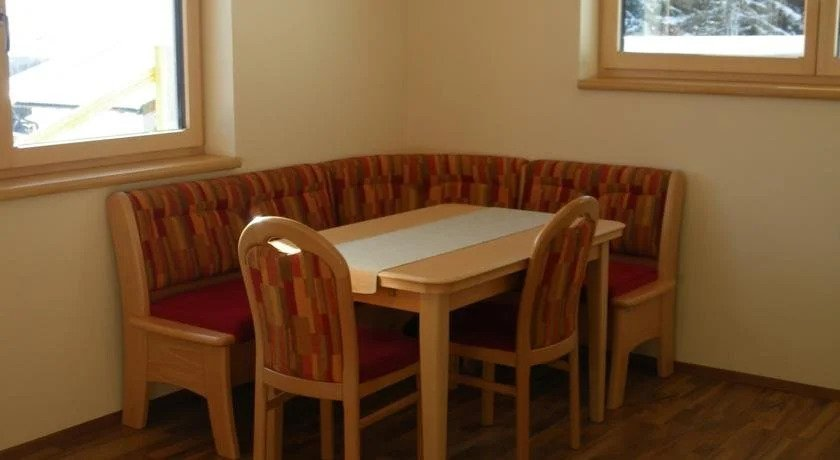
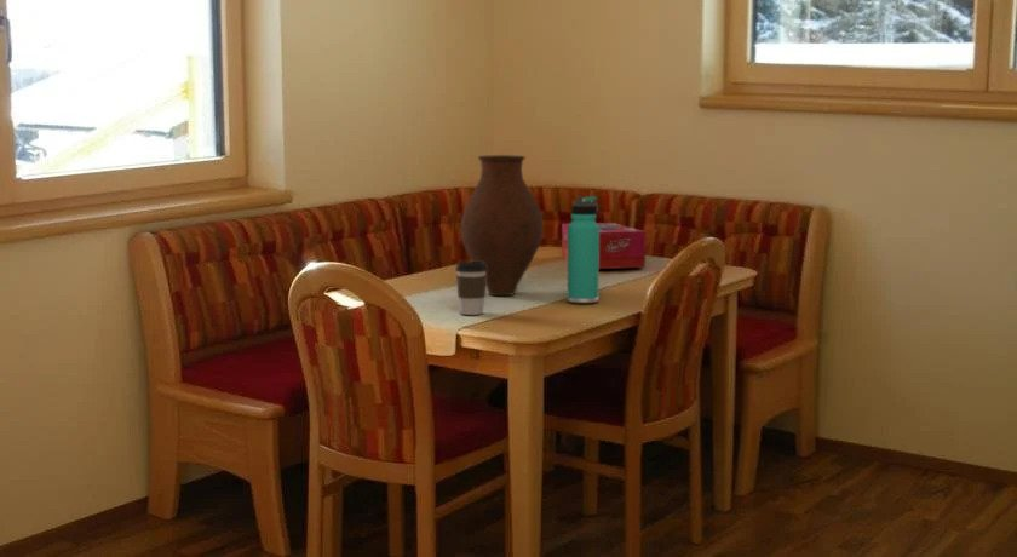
+ vase (501, 225)
+ coffee cup (471, 287)
+ thermos bottle (582, 248)
+ tissue box (602, 245)
